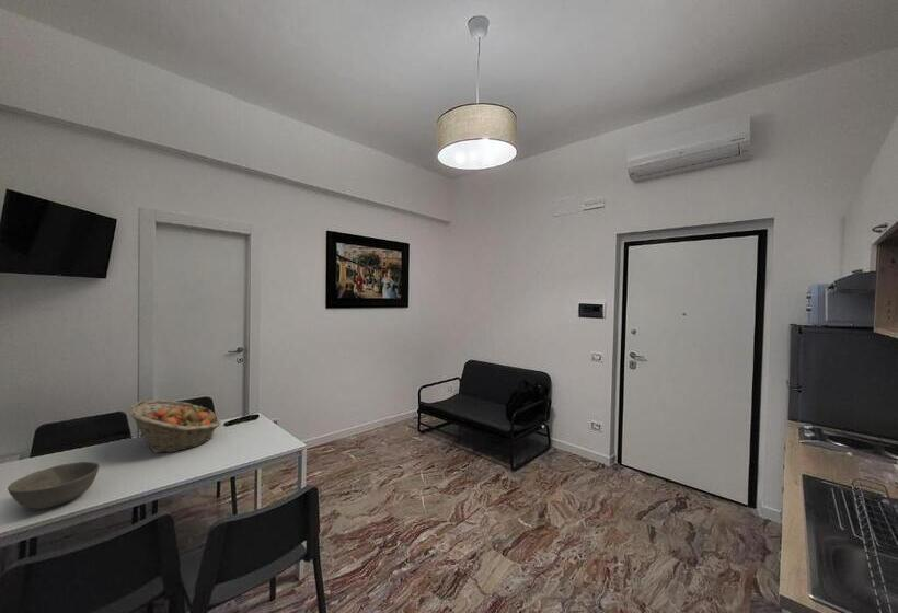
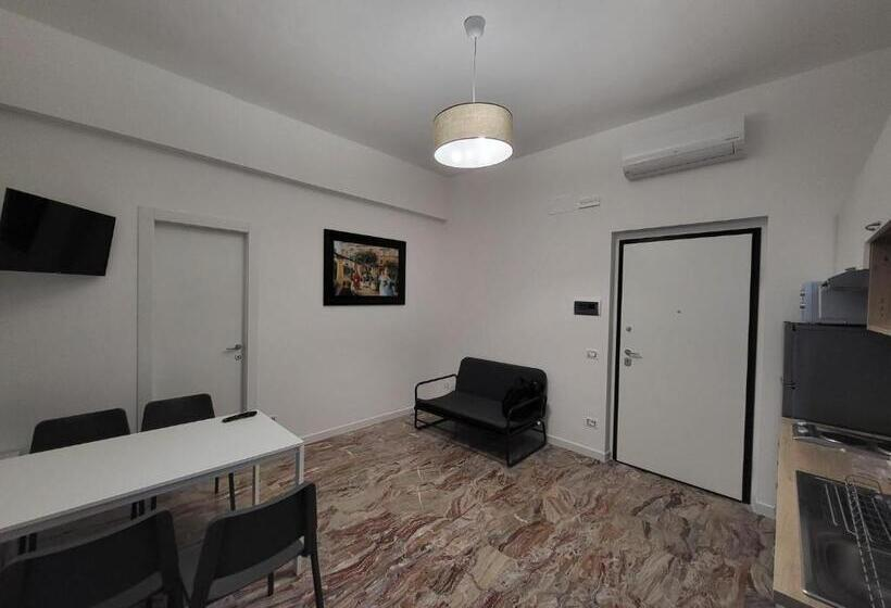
- bowl (56, 487)
- fruit basket (176, 420)
